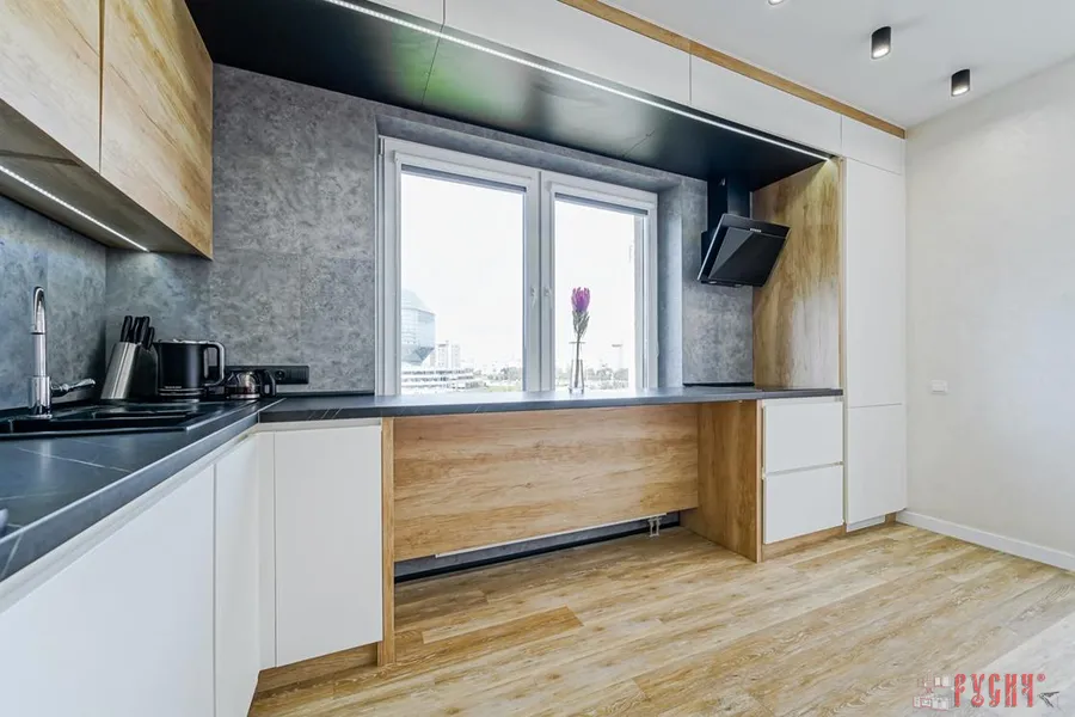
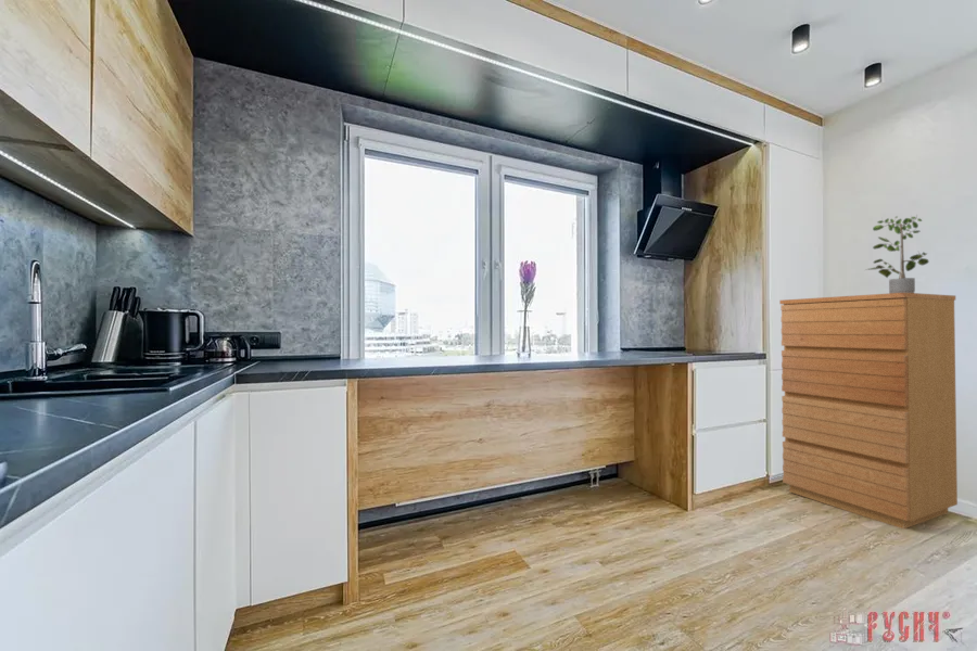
+ dresser (863, 399)
+ potted plant (892, 251)
